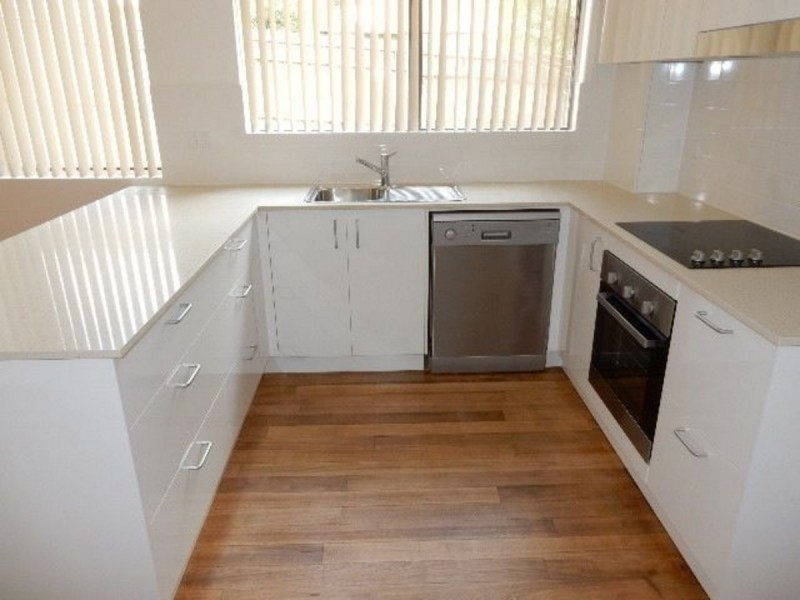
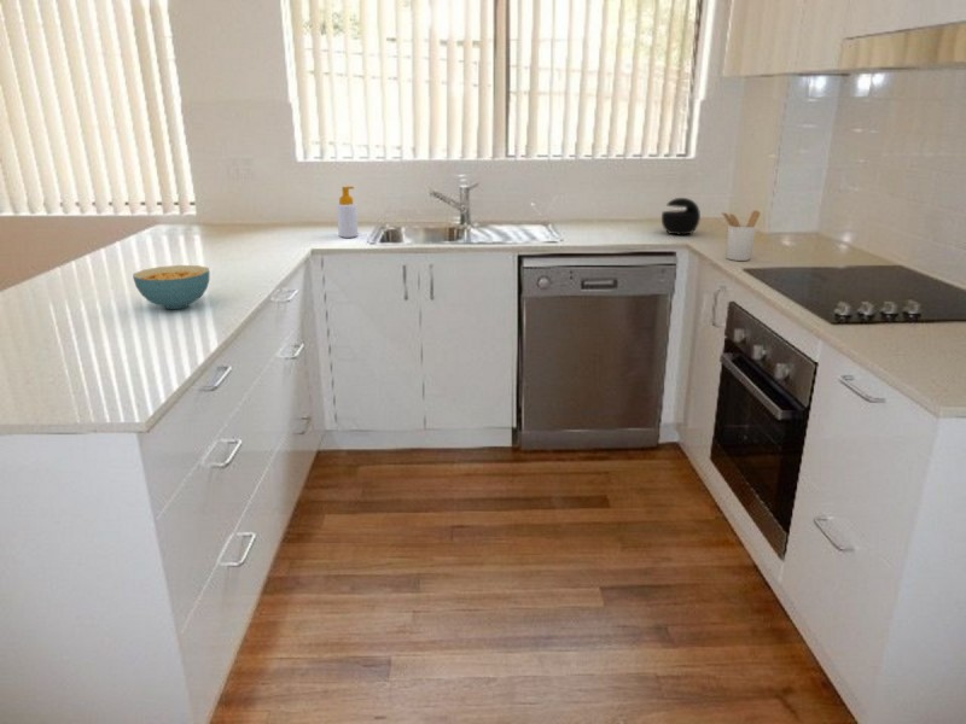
+ speaker (680, 215)
+ soap bottle (347, 211)
+ cereal bowl (174, 288)
+ utensil holder (735, 234)
